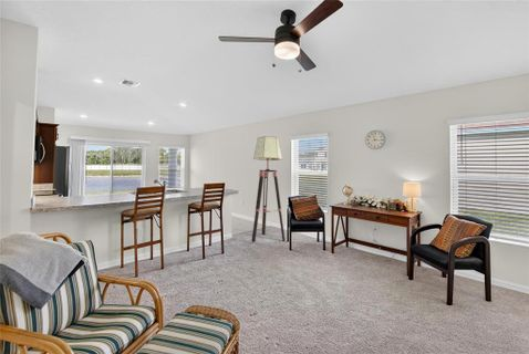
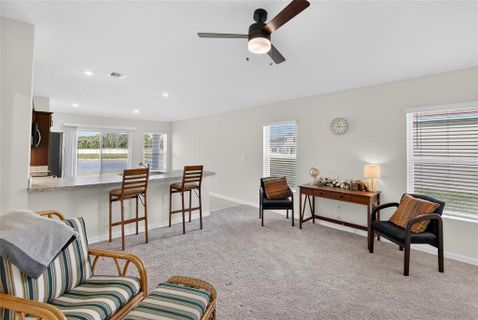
- floor lamp (267, 188)
